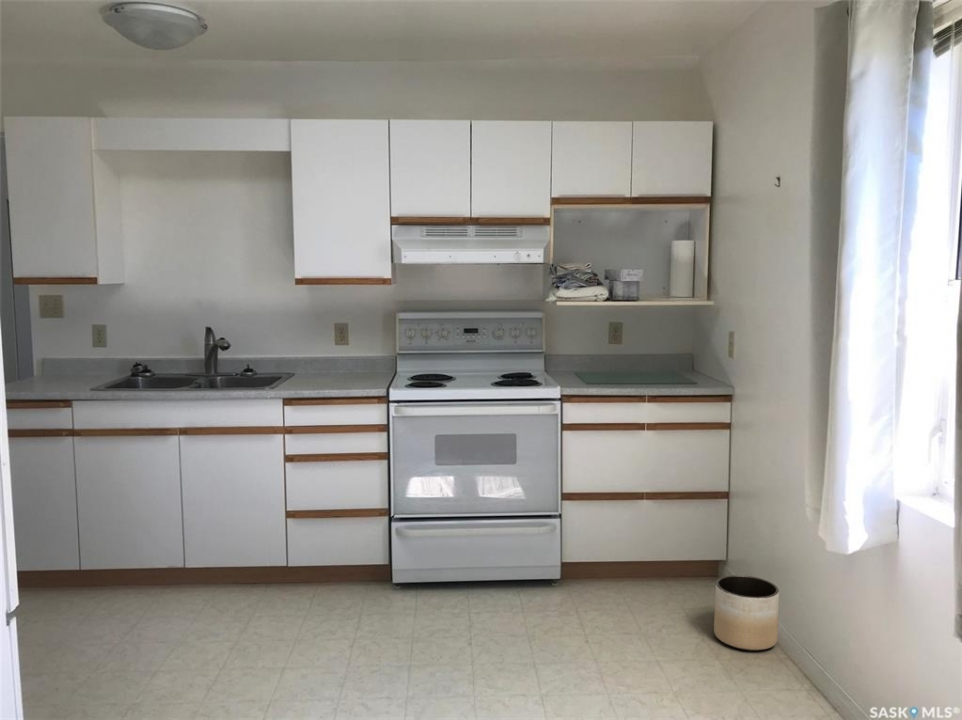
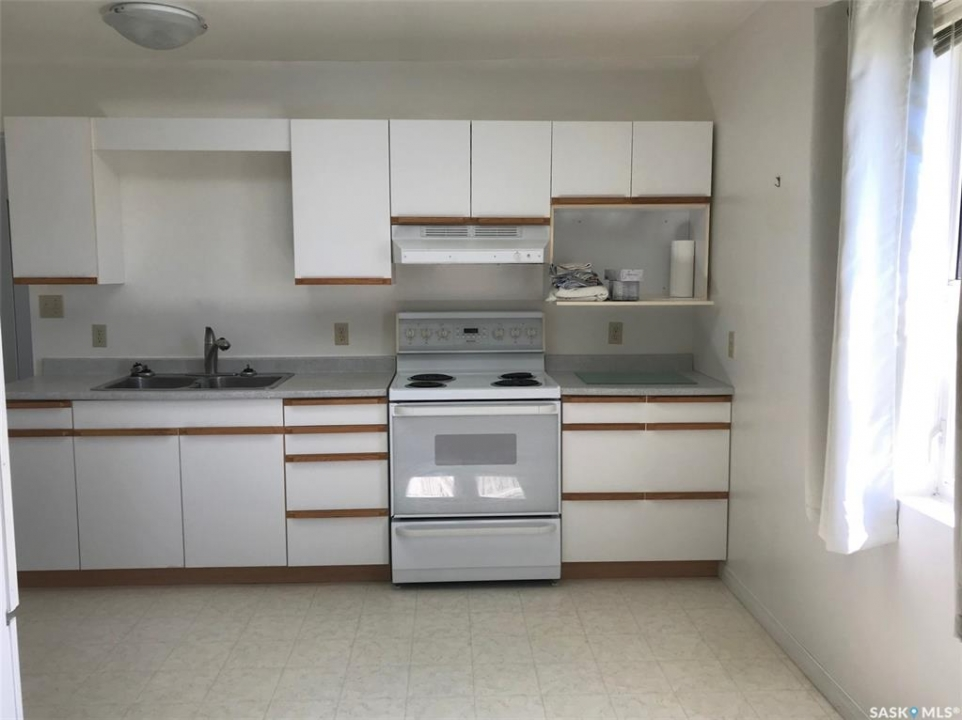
- planter (746, 612)
